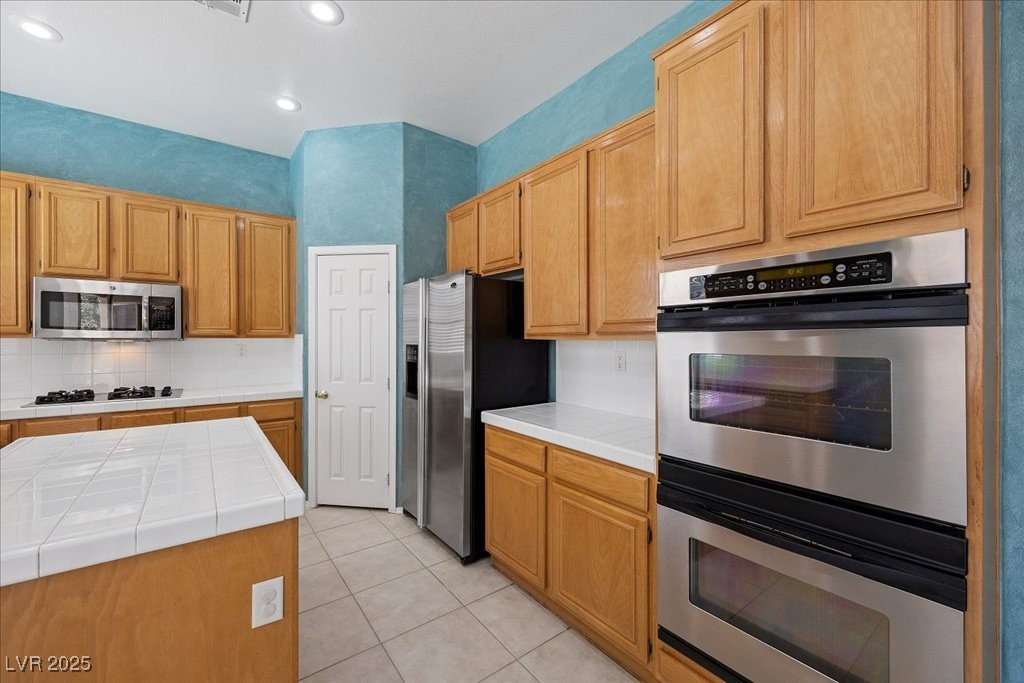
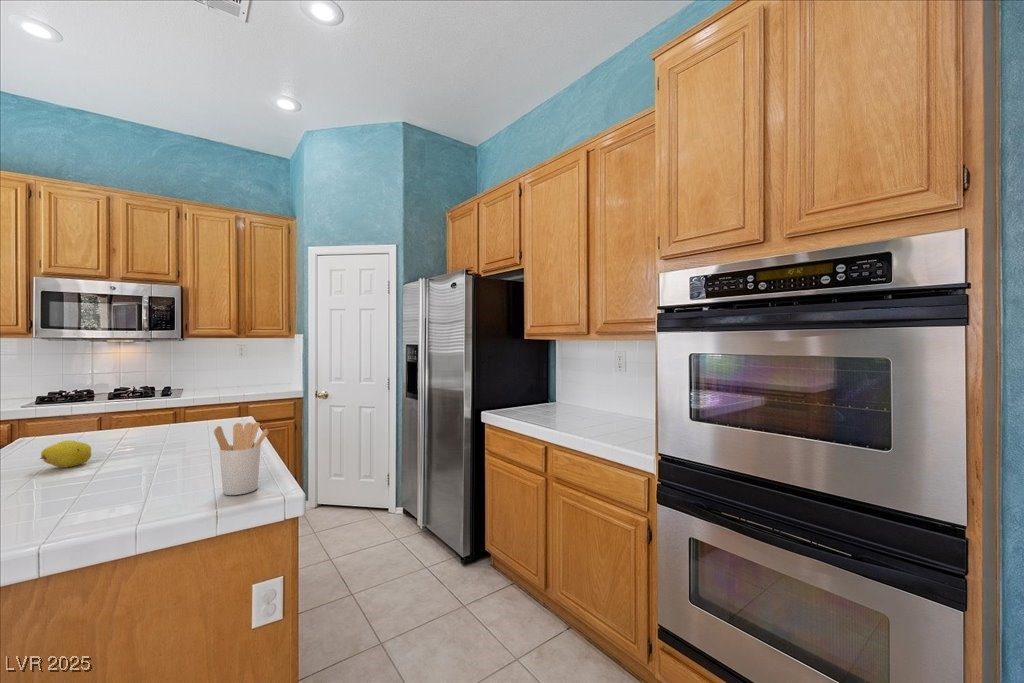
+ fruit (65, 453)
+ utensil holder (242, 455)
